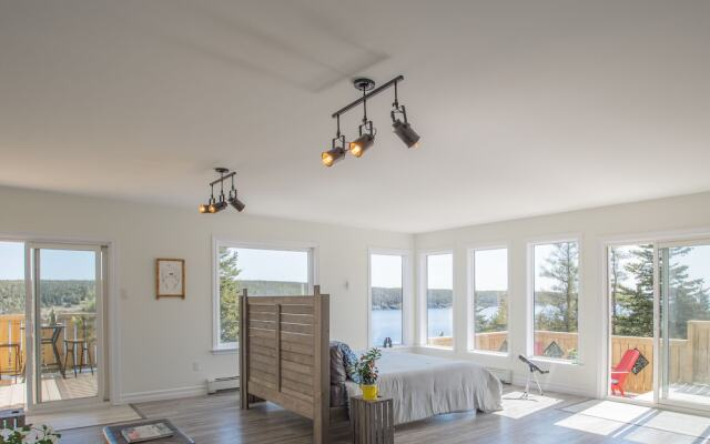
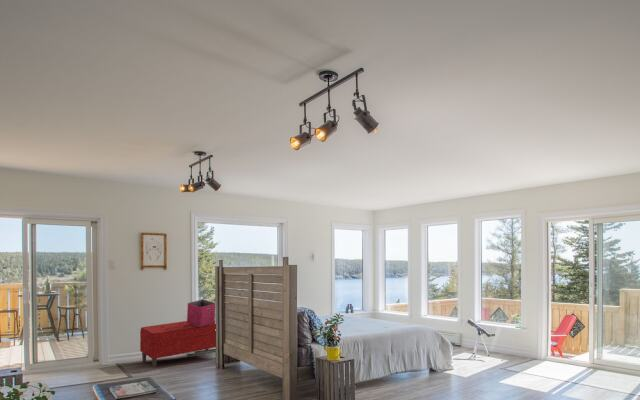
+ bench (182, 342)
+ storage bin (200, 314)
